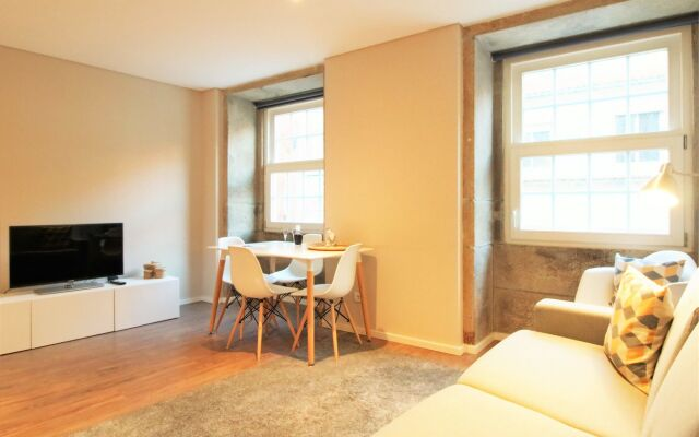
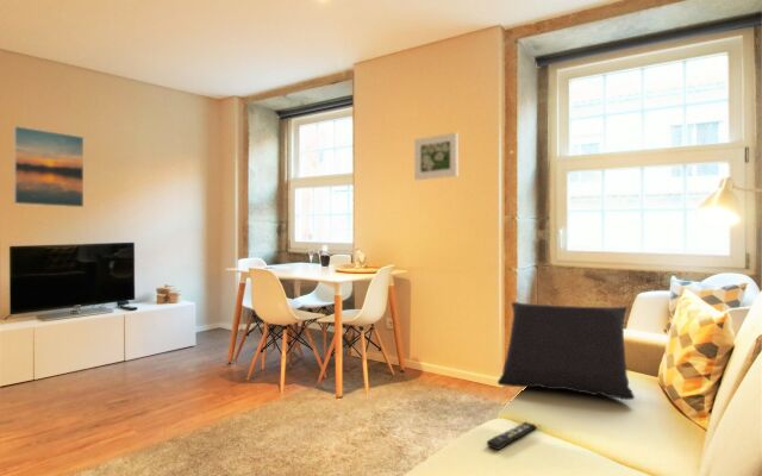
+ remote control (512, 434)
+ cushion (564, 345)
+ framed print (435, 157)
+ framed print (50, 168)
